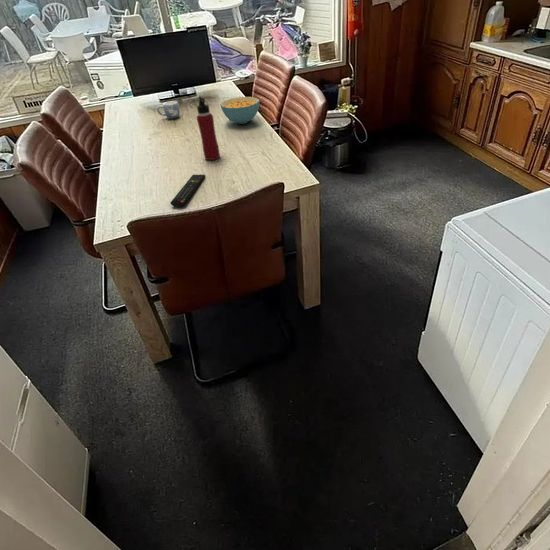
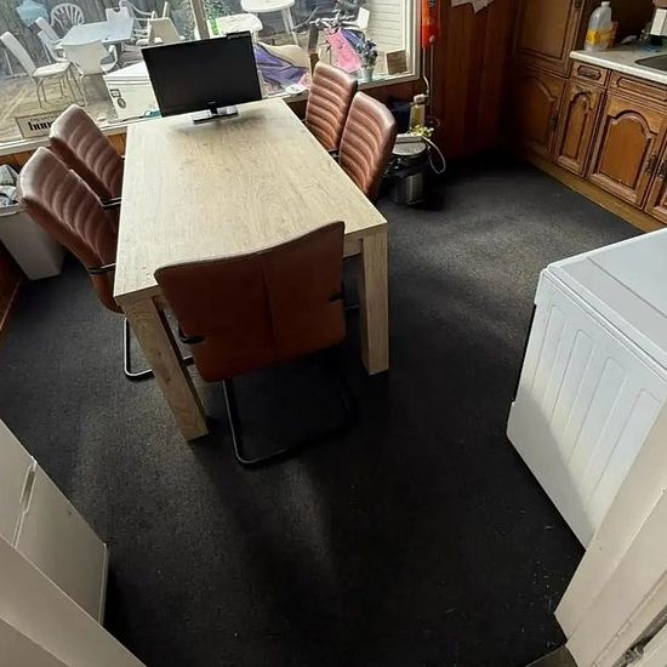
- water bottle (207, 128)
- cereal bowl (241, 112)
- remote control (188, 189)
- mug (168, 110)
